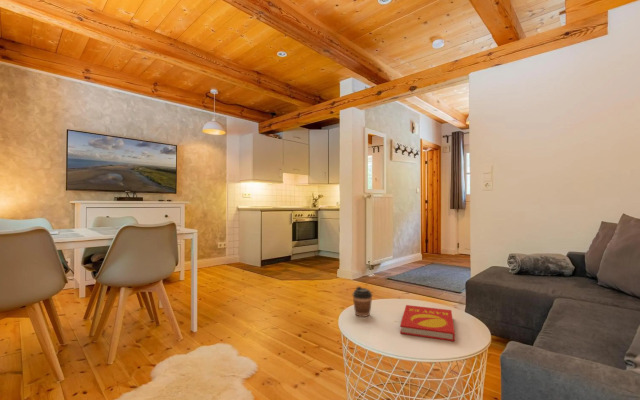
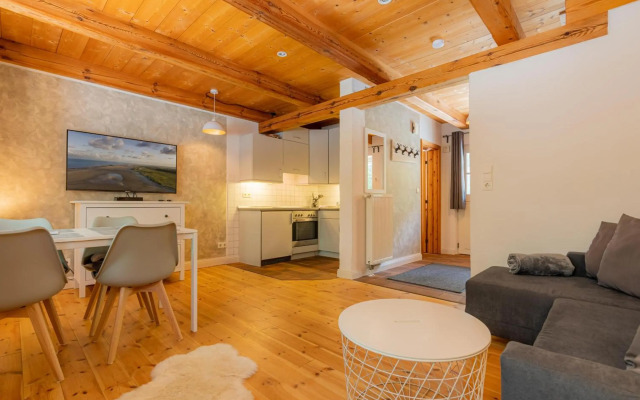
- coffee cup (362, 300)
- book (427, 321)
